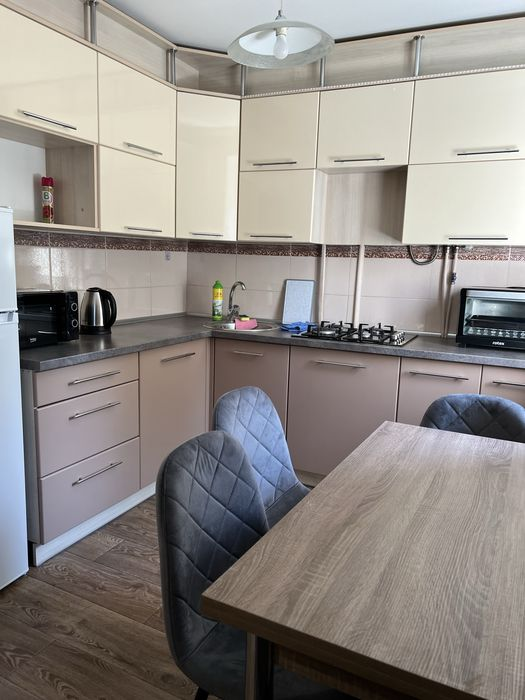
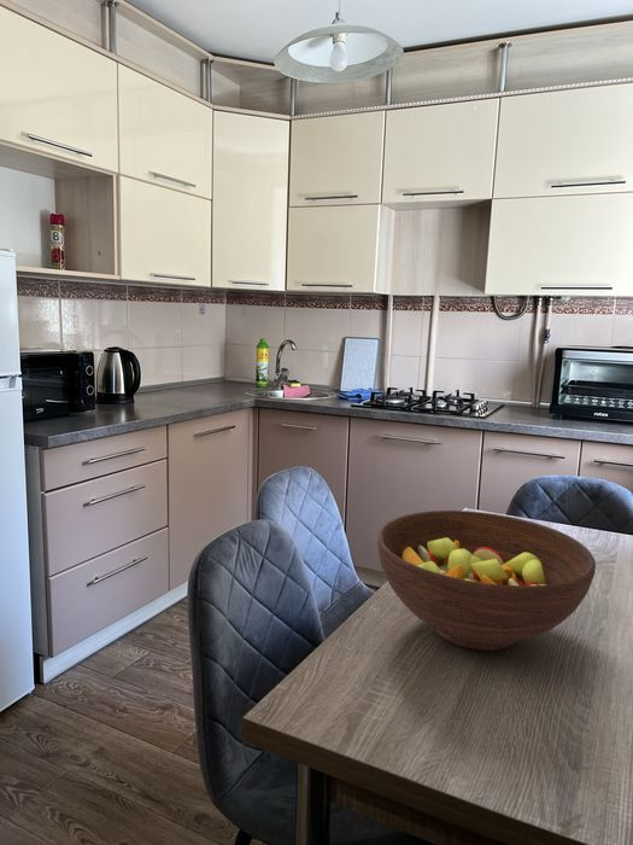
+ fruit bowl (477, 588)
